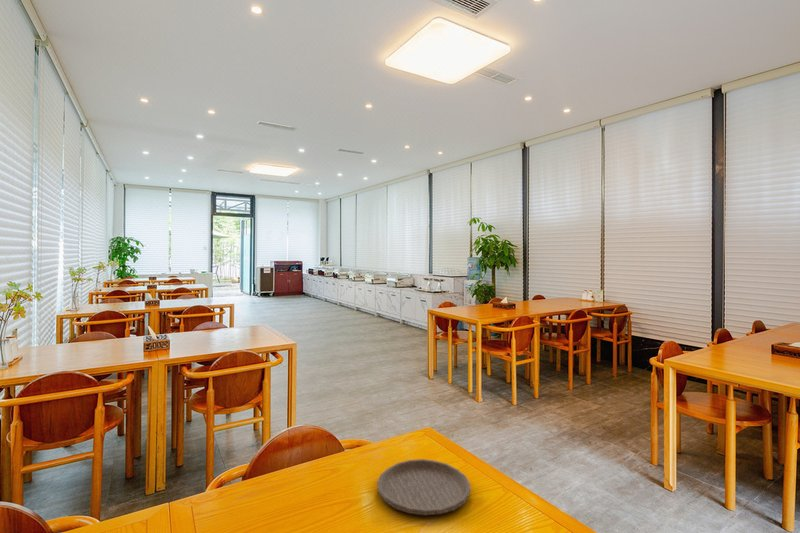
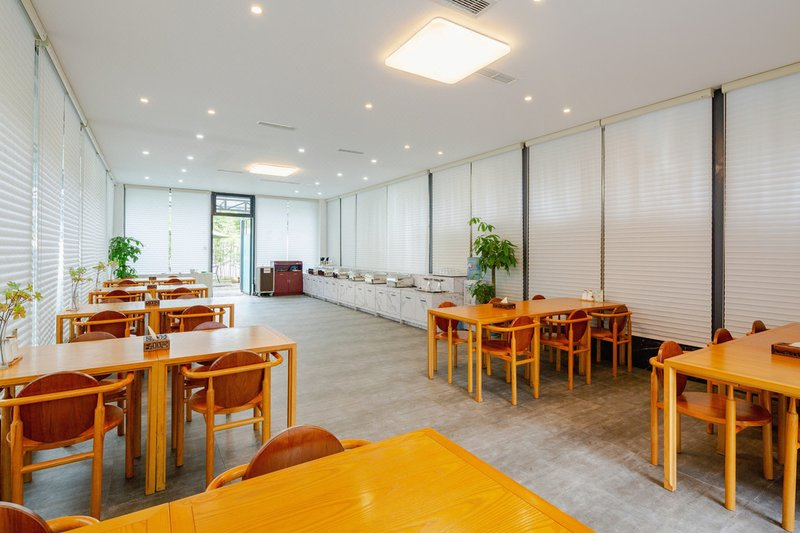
- plate (423, 485)
